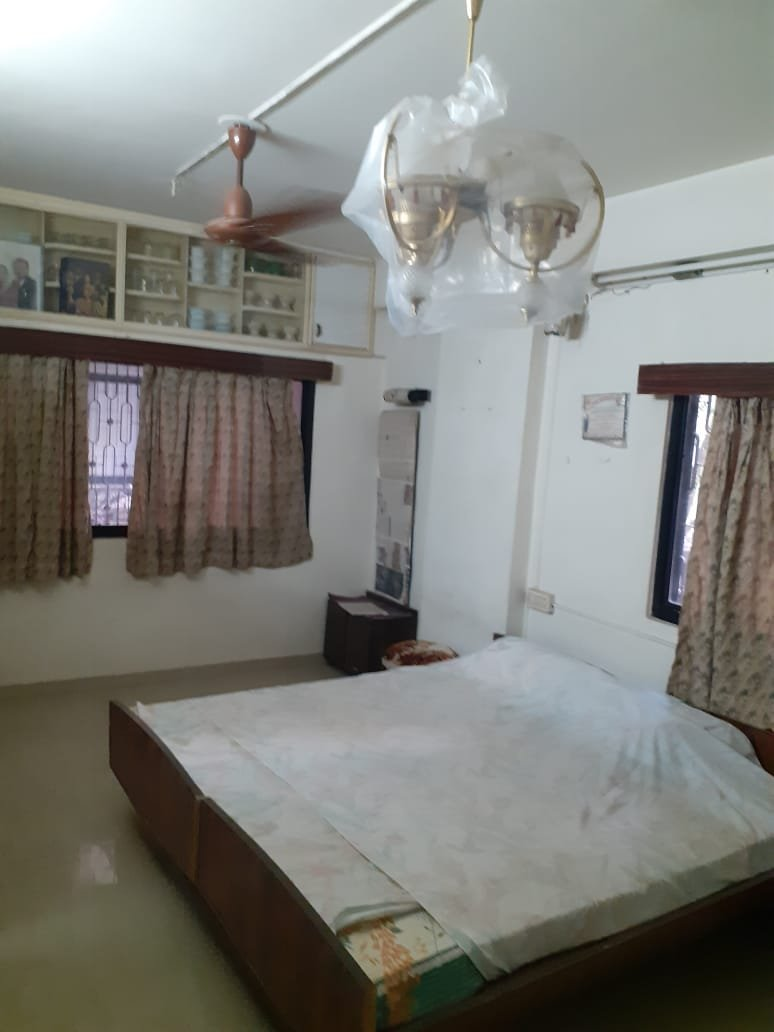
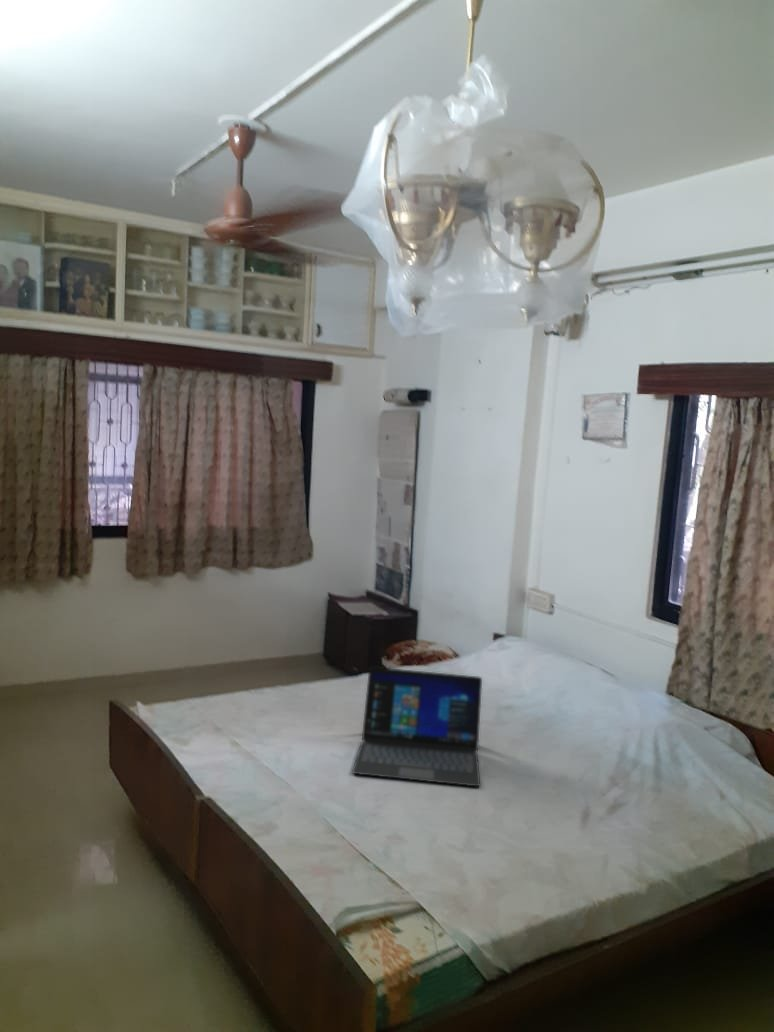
+ laptop (420, 722)
